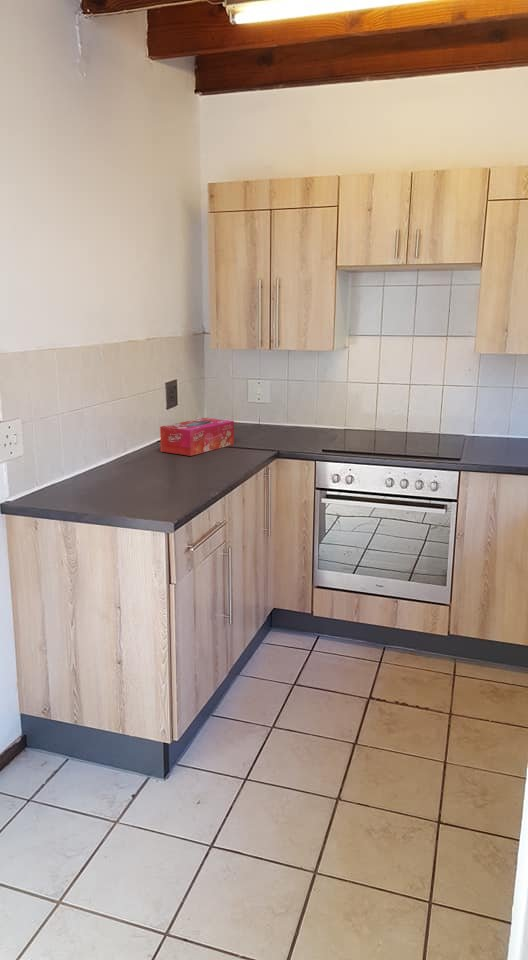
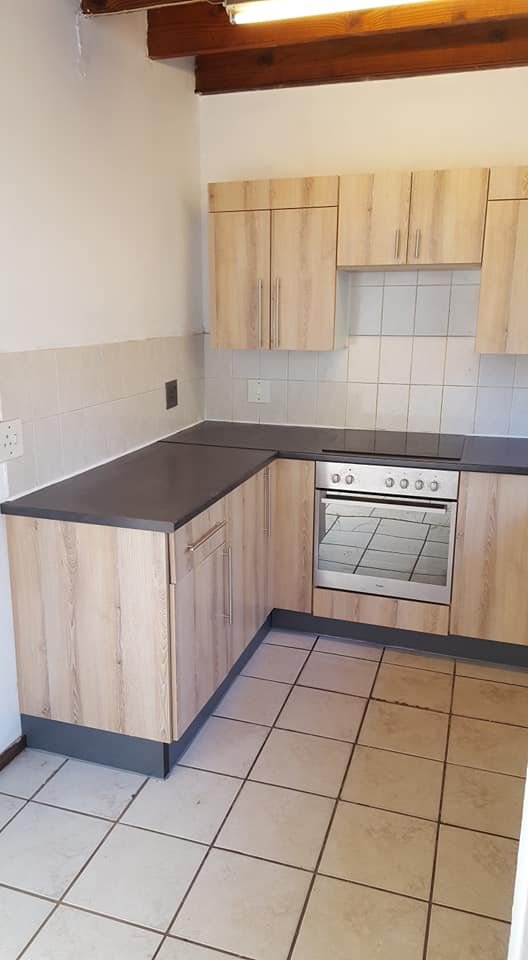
- tissue box (198, 435)
